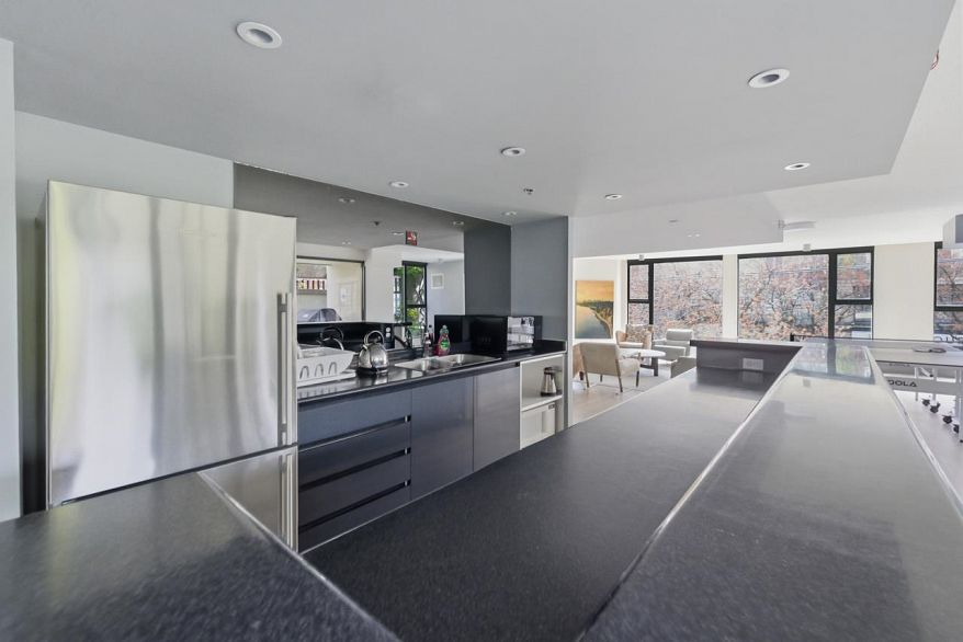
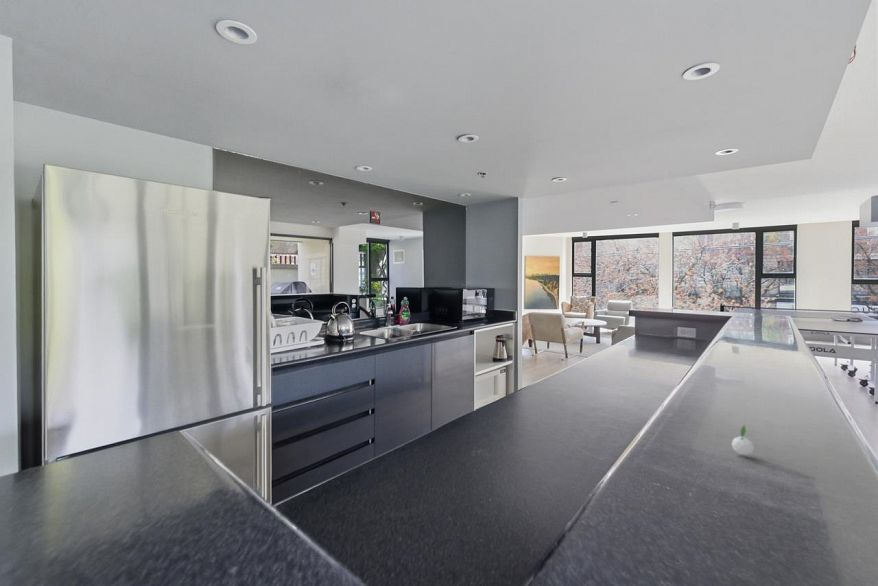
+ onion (742, 440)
